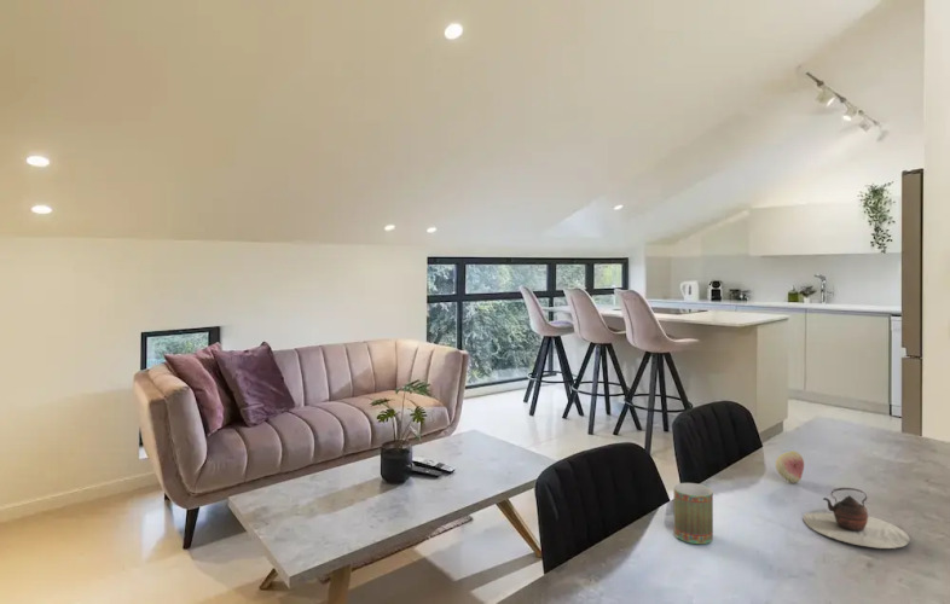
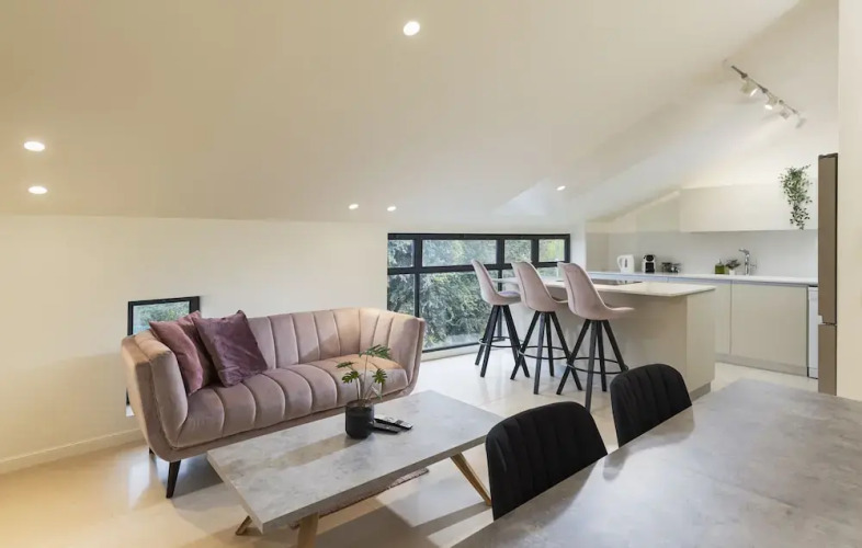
- fruit (790, 466)
- teapot (853, 507)
- mug (696, 510)
